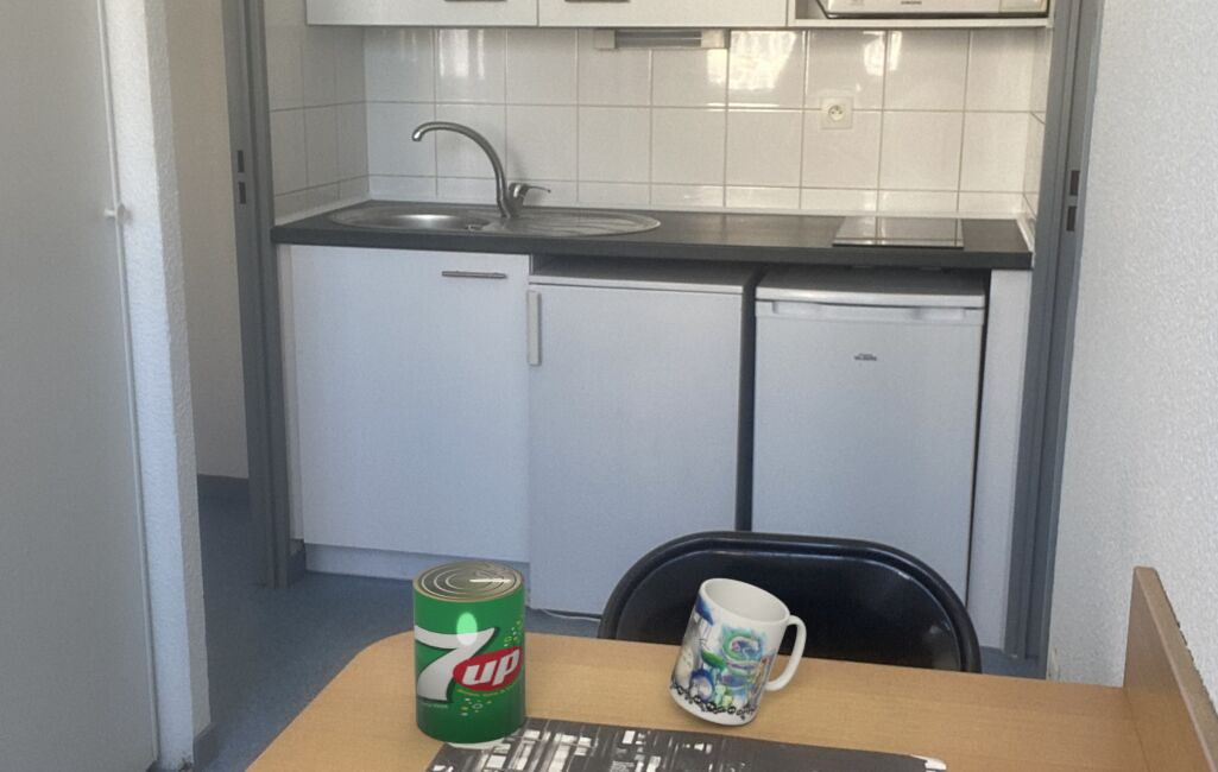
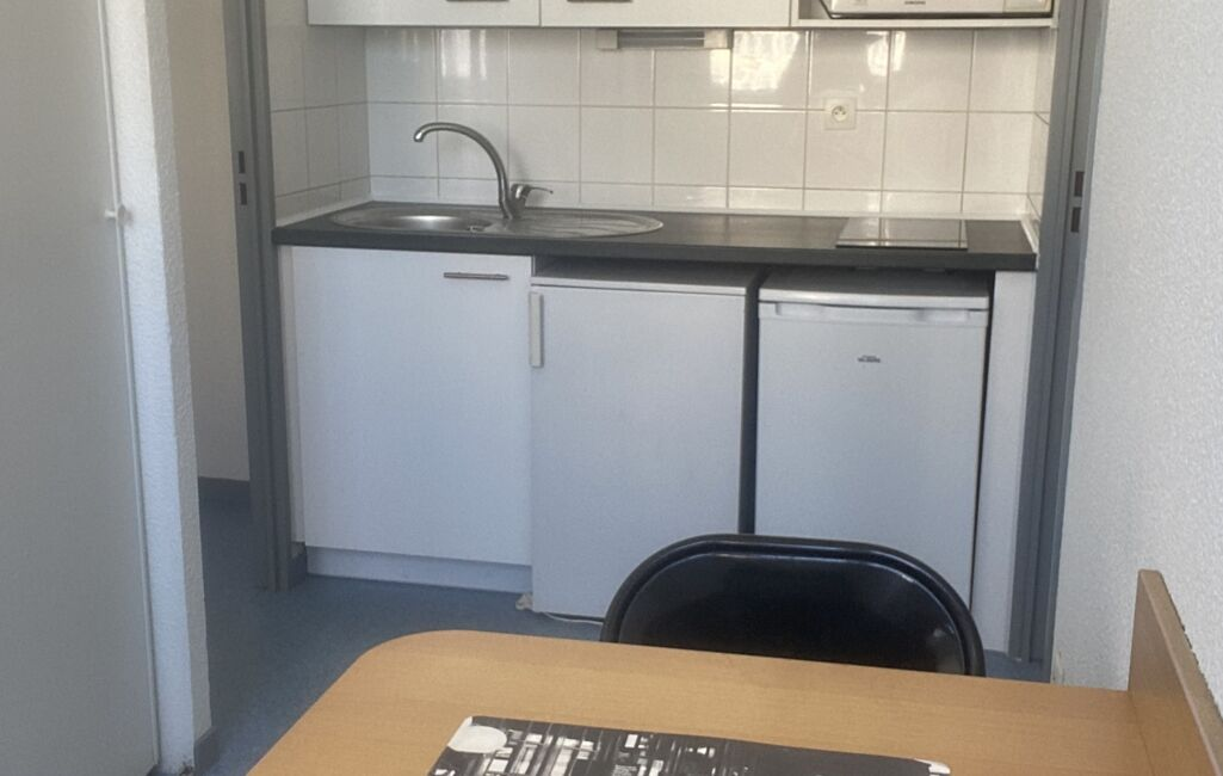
- mug (737, 646)
- can (469, 650)
